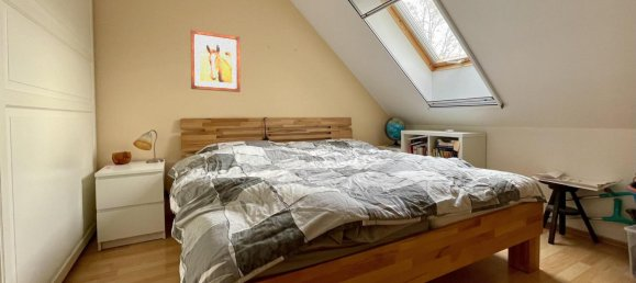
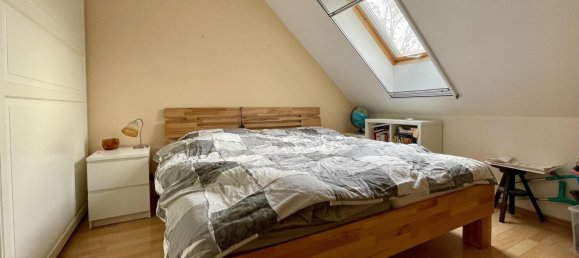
- wall art (215, 61)
